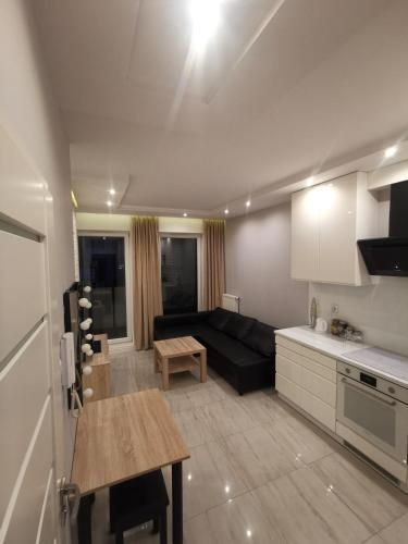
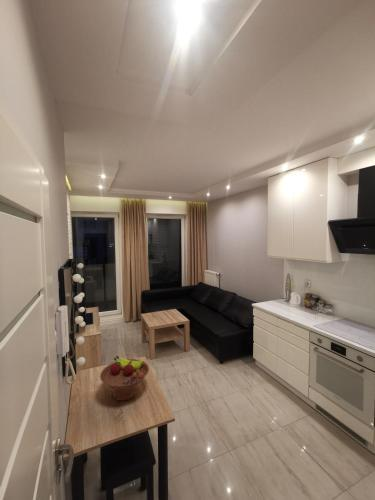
+ fruit bowl (125, 377)
